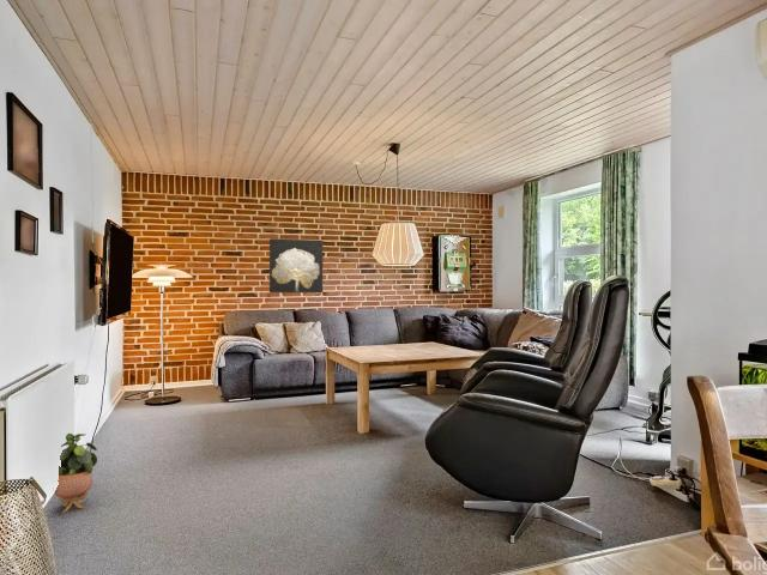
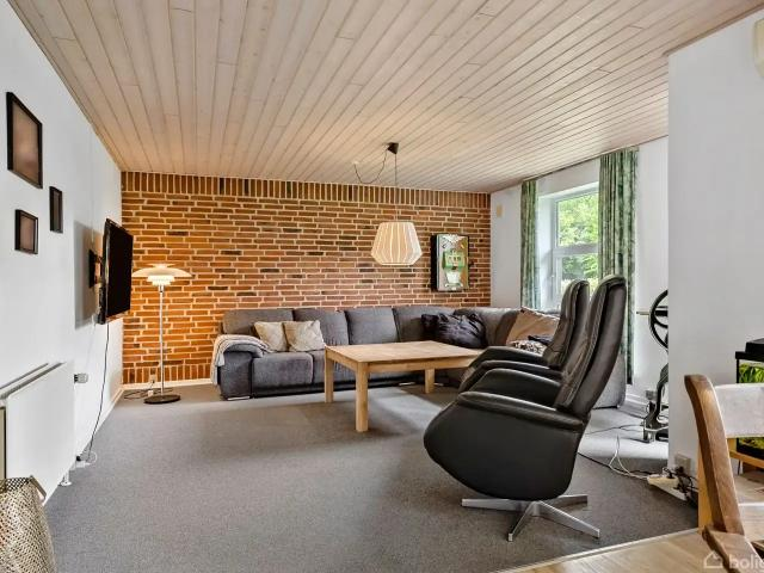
- potted plant (76, 470)
- wall art (296, 266)
